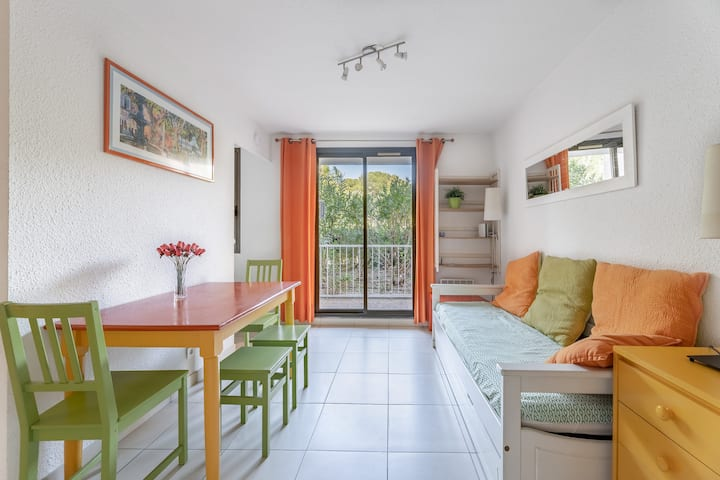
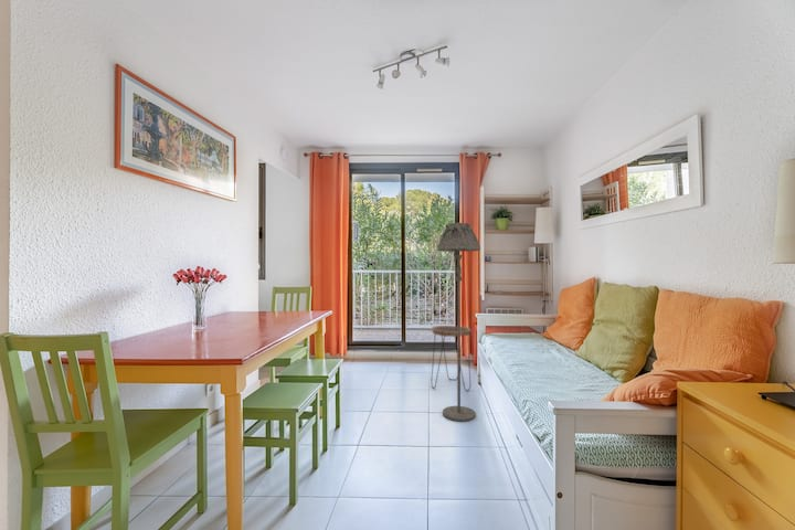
+ side table (445, 358)
+ floor lamp (458, 318)
